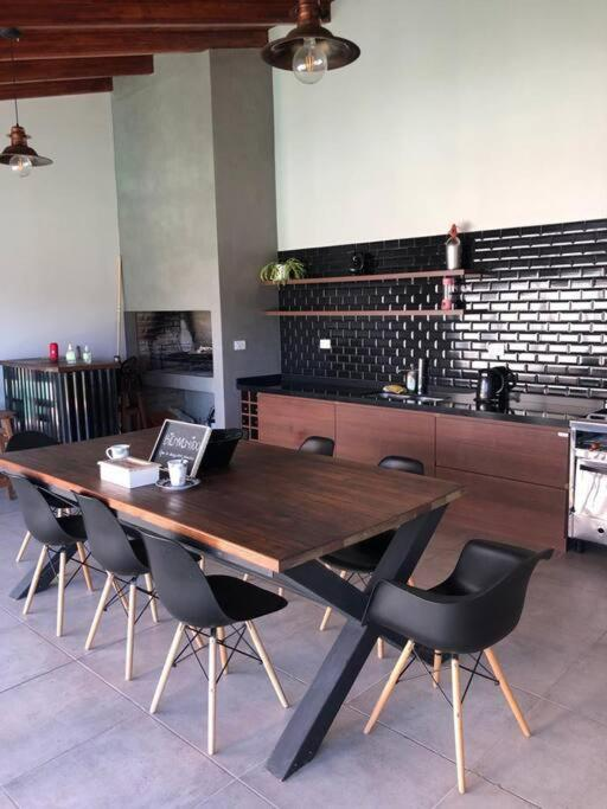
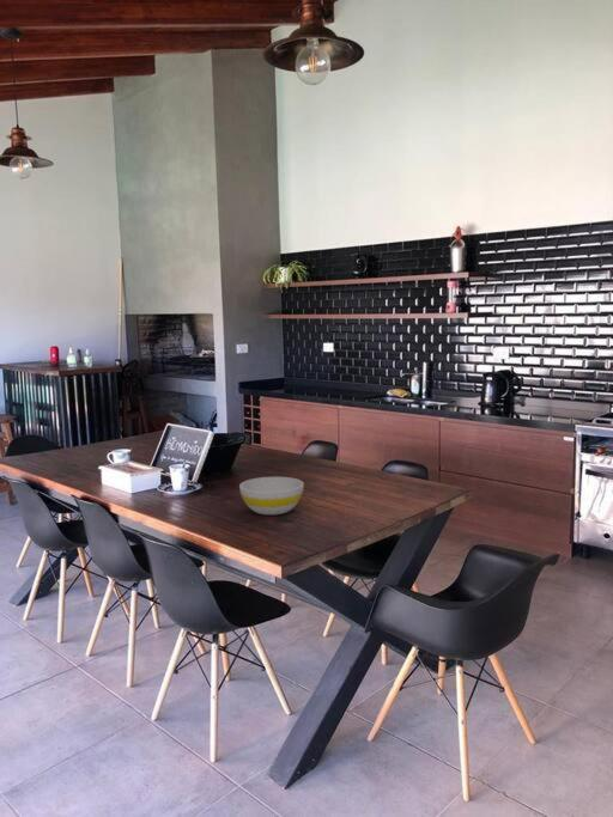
+ bowl (272, 496)
